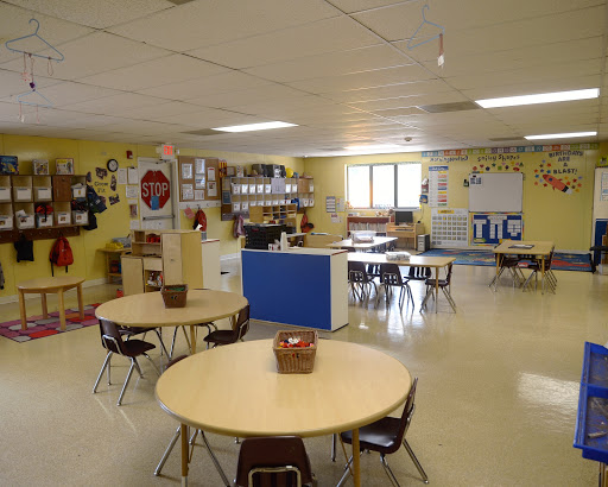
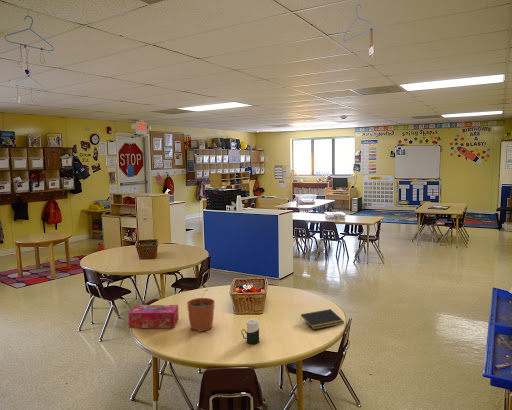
+ notepad (322, 318)
+ tissue box (154, 316)
+ plant pot (201, 308)
+ cup (250, 331)
